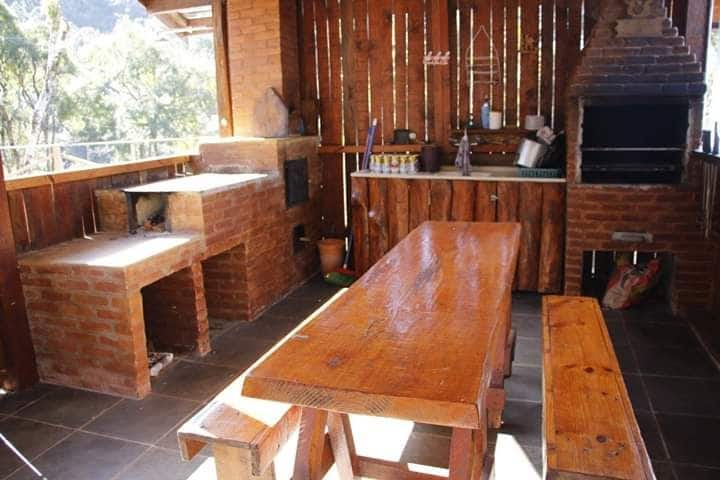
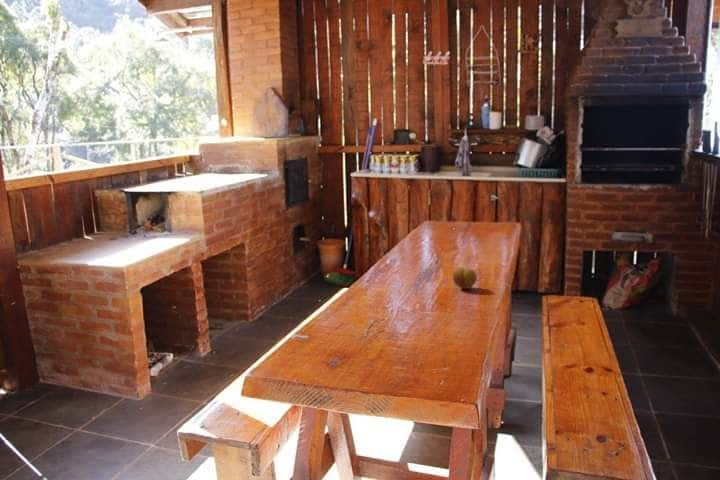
+ fruit (464, 278)
